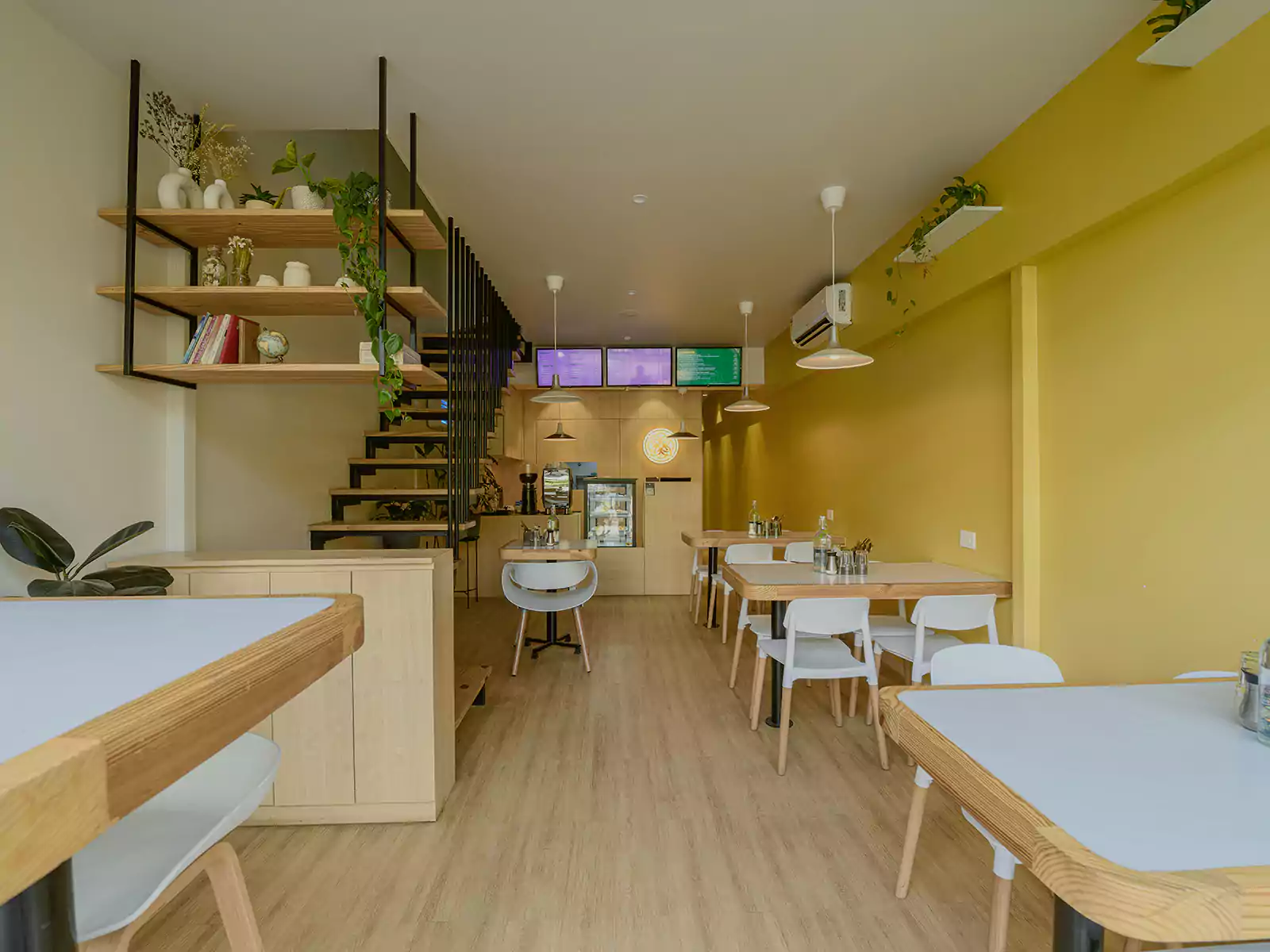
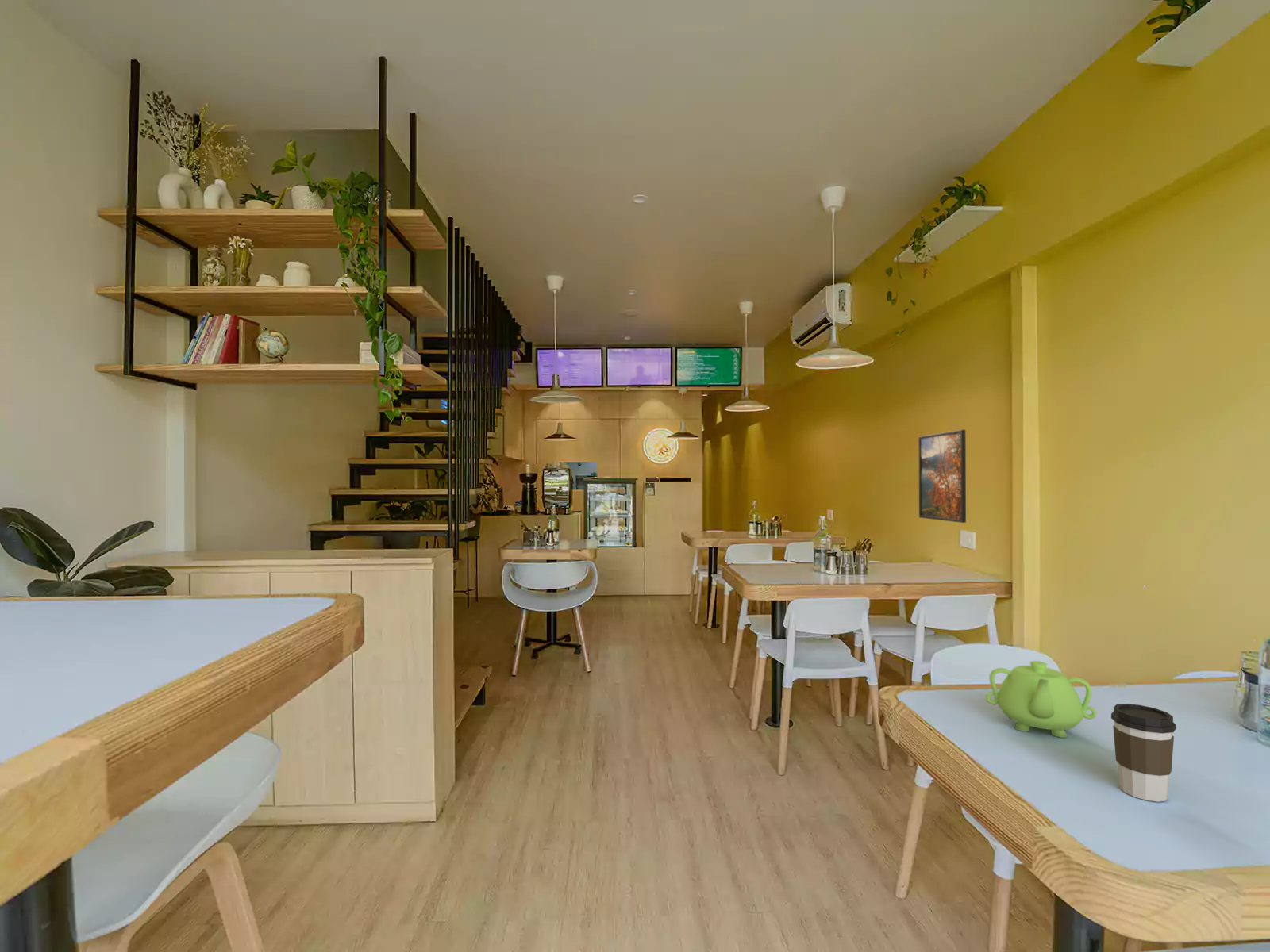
+ teapot (1039, 695)
+ coffee cup (1143, 751)
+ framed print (941, 476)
